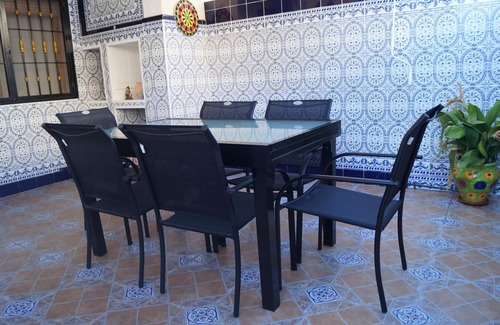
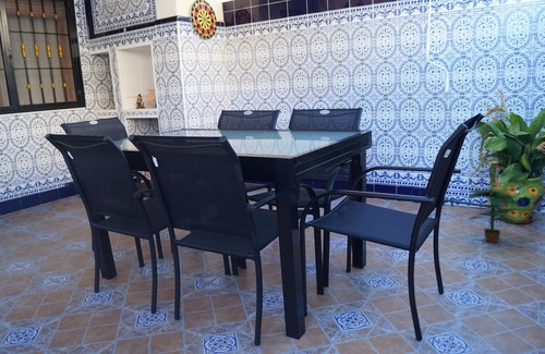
+ potted plant (492, 215)
